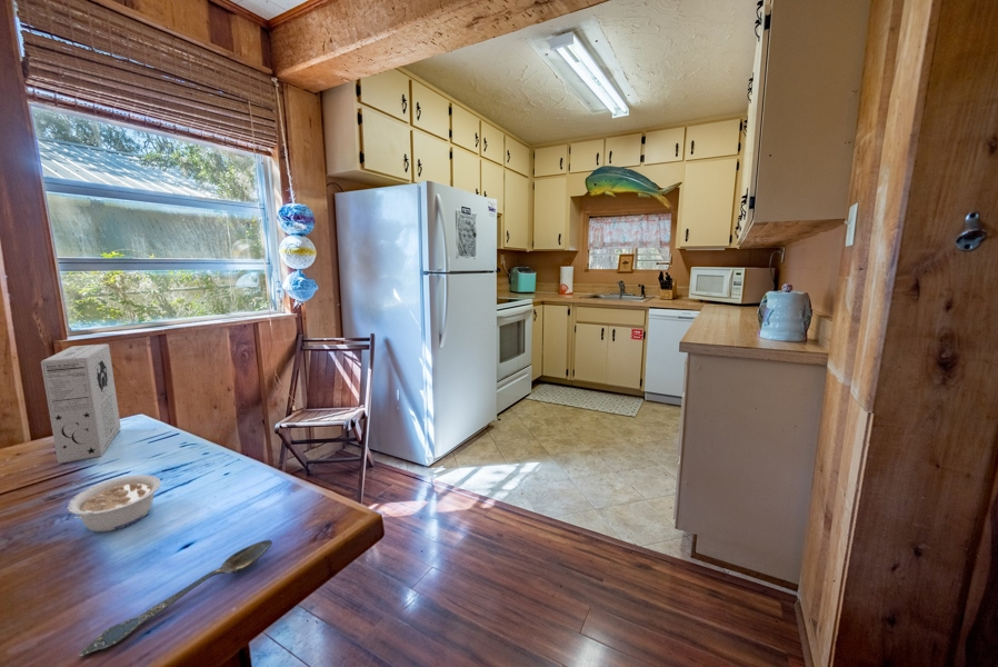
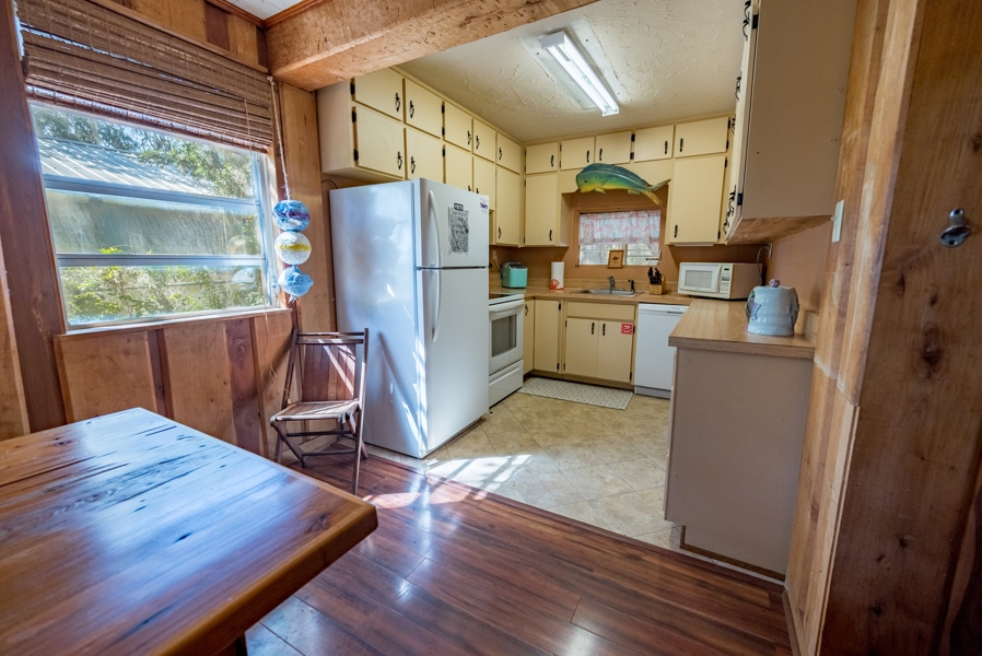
- legume (118, 502)
- cereal box (86, 398)
- spoon (190, 588)
